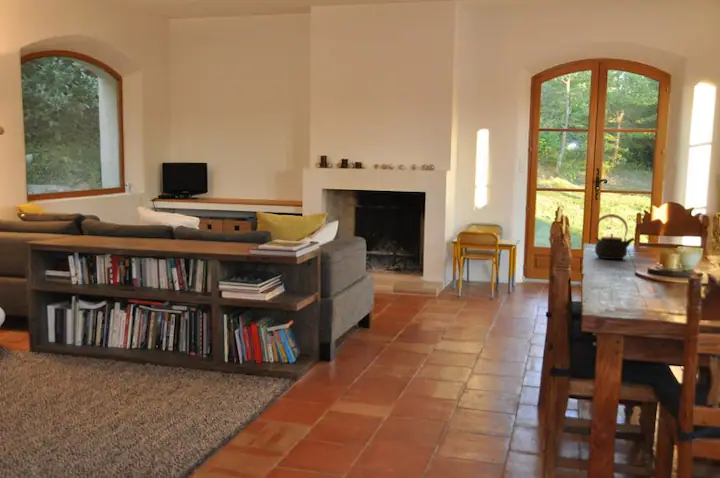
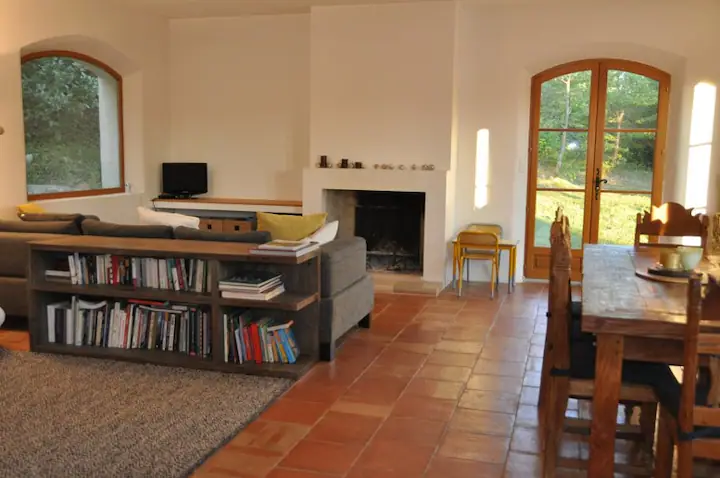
- teapot (614, 237)
